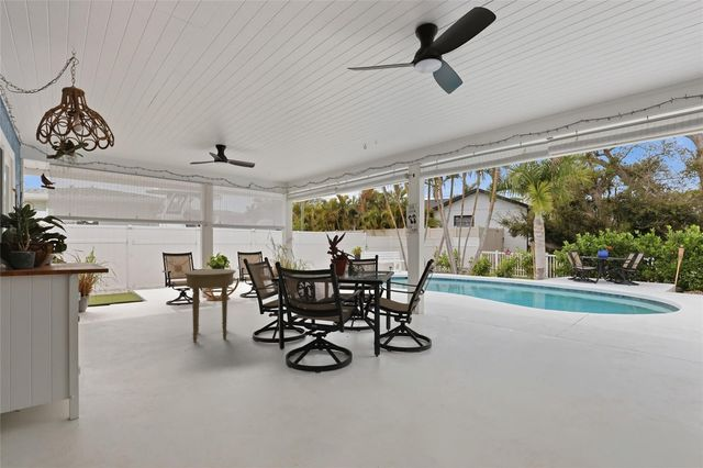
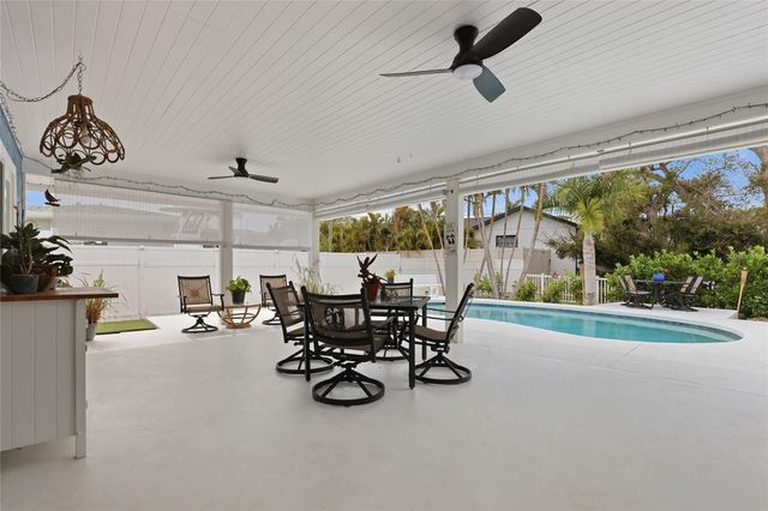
- side table (222, 303)
